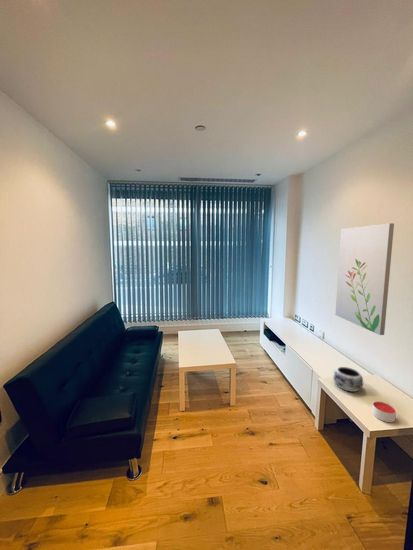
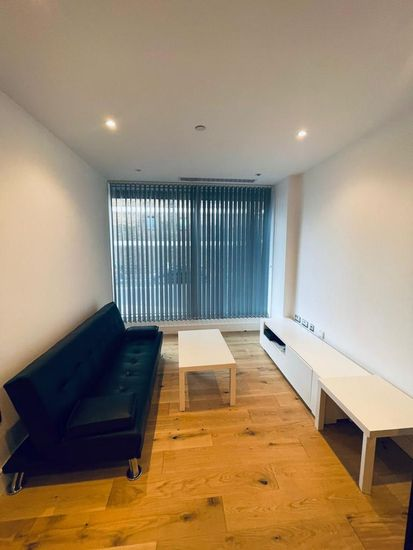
- candle (383, 411)
- wall art (360, 276)
- decorative bowl (348, 378)
